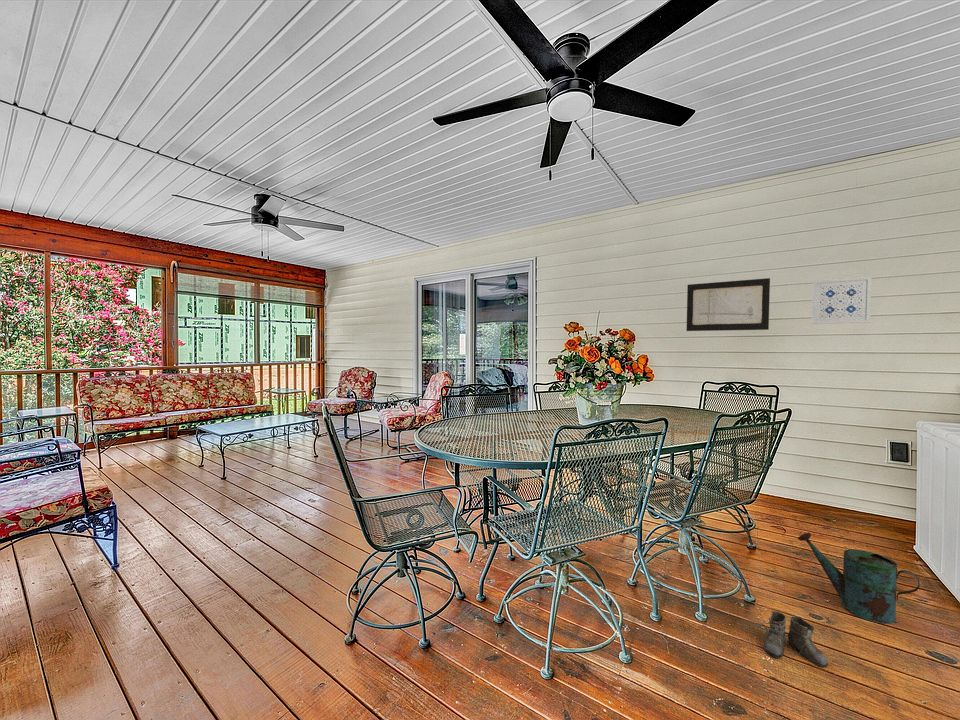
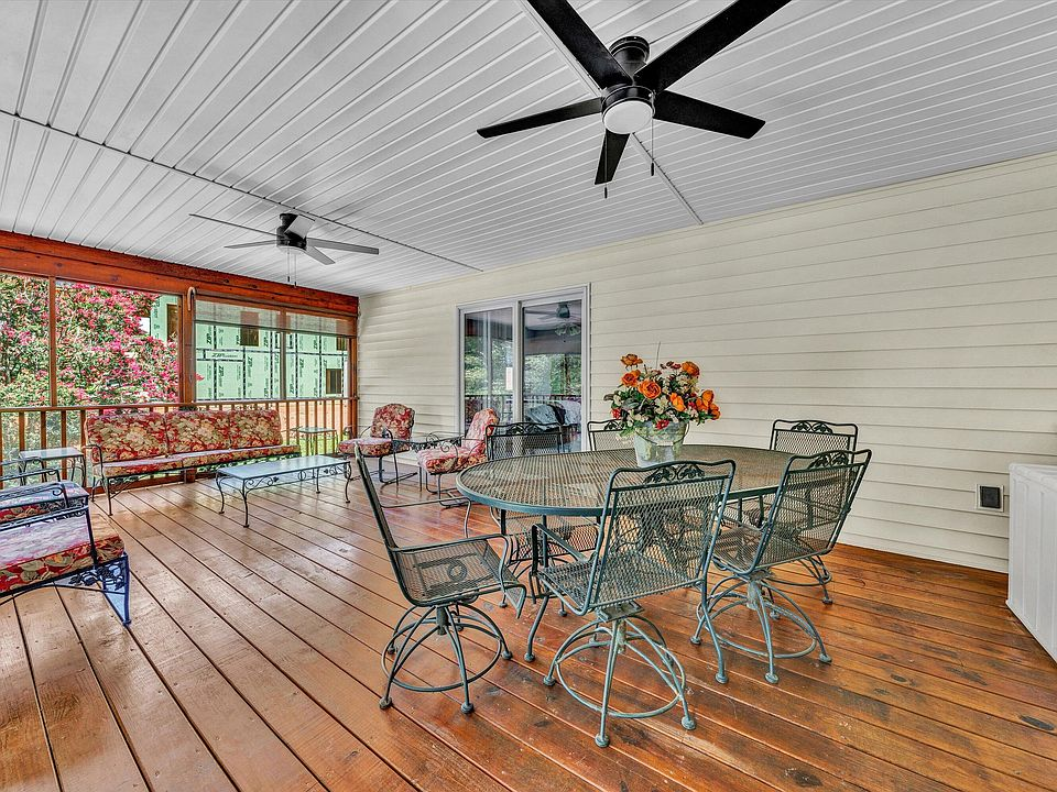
- wall art (840, 301)
- boots (789, 636)
- wall art (726, 306)
- watering can (853, 575)
